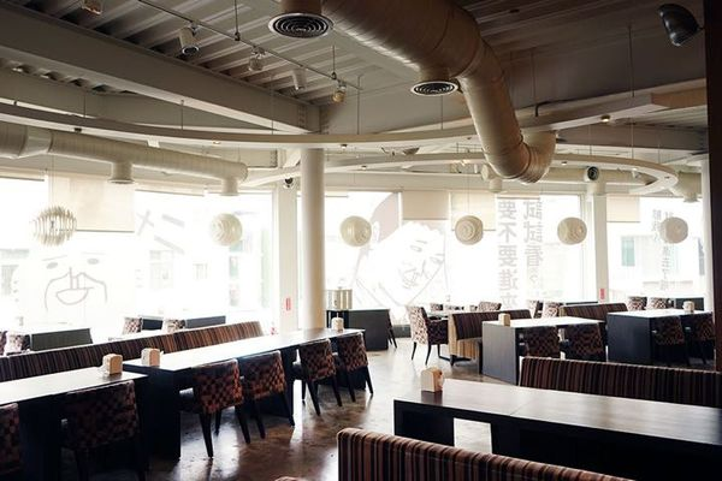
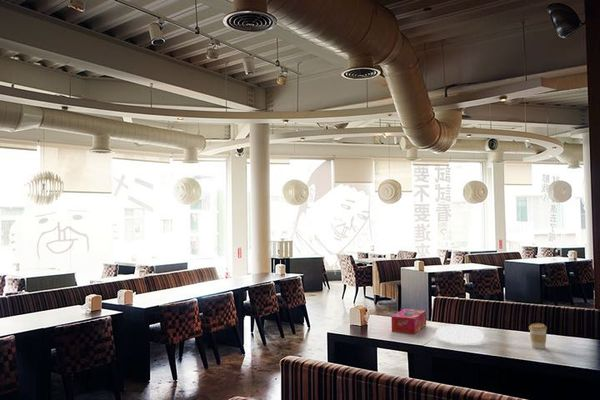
+ coffee cup (538, 335)
+ plate (459, 334)
+ tissue box (409, 320)
